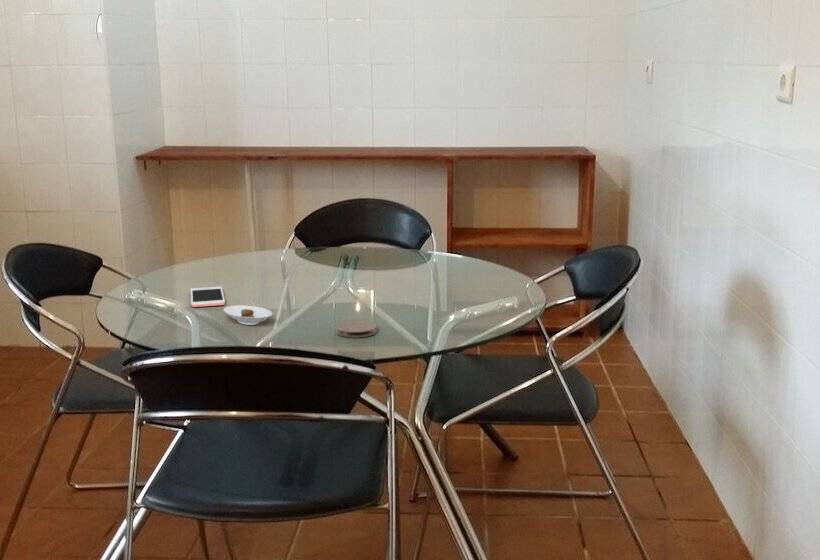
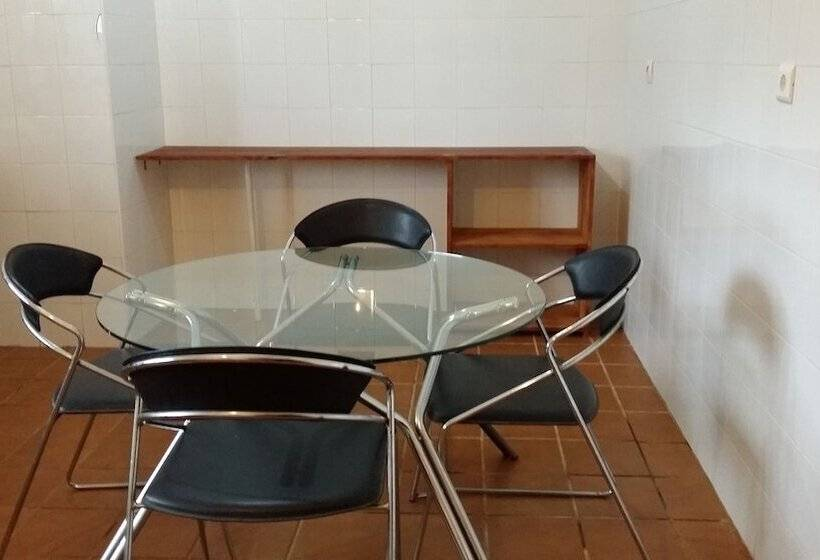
- cell phone (207, 296)
- saucer (247, 315)
- coaster (356, 328)
